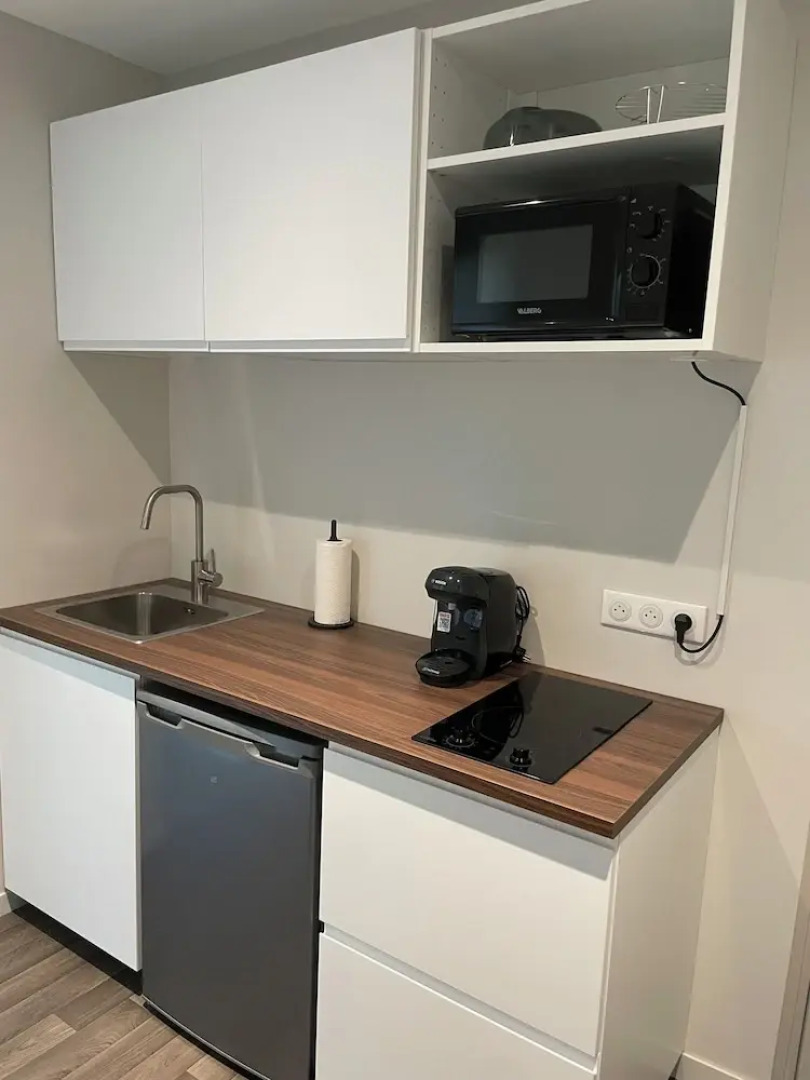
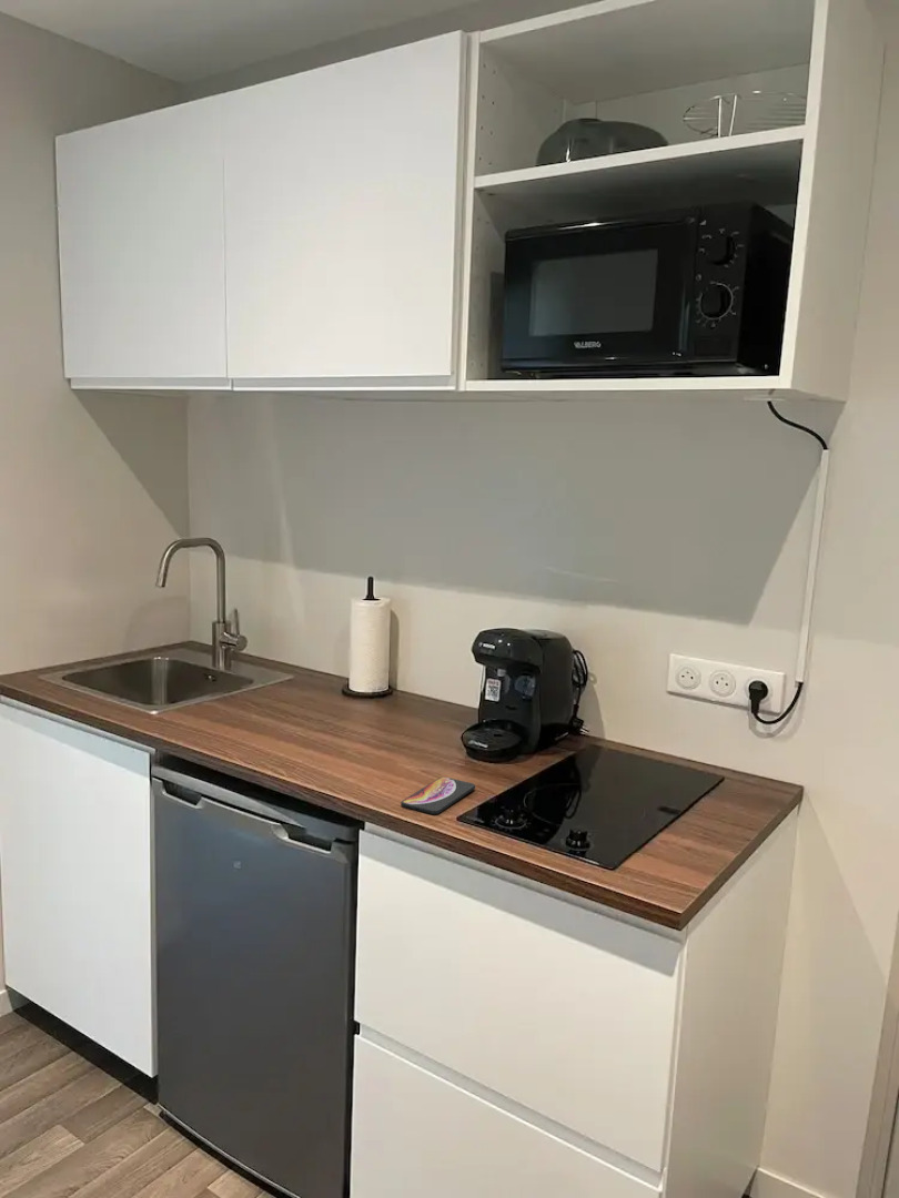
+ smartphone (438, 794)
